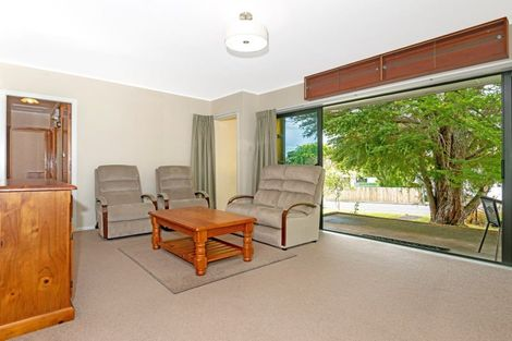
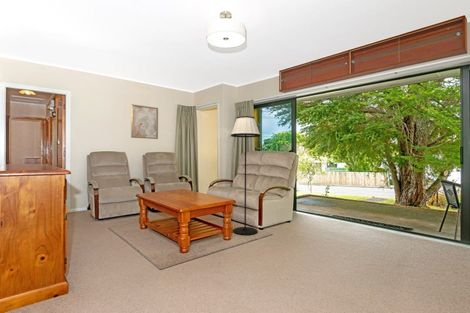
+ floor lamp (245, 174)
+ wall art (145, 122)
